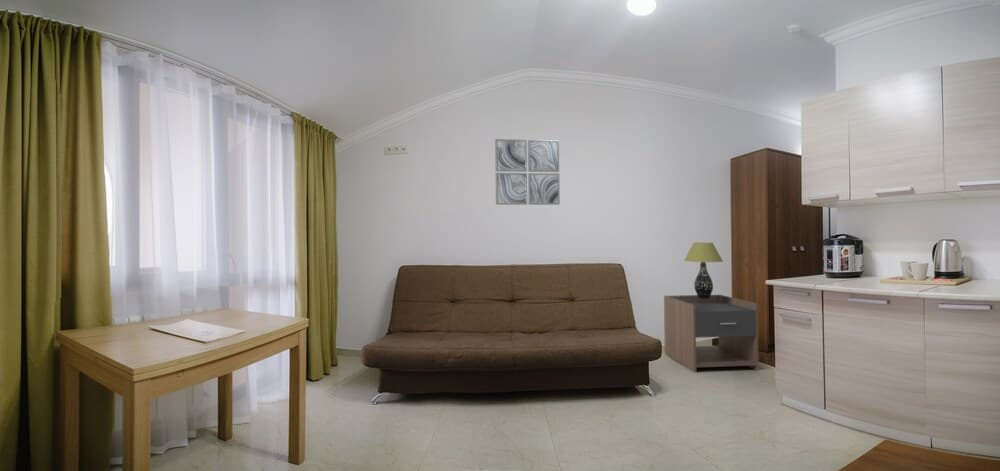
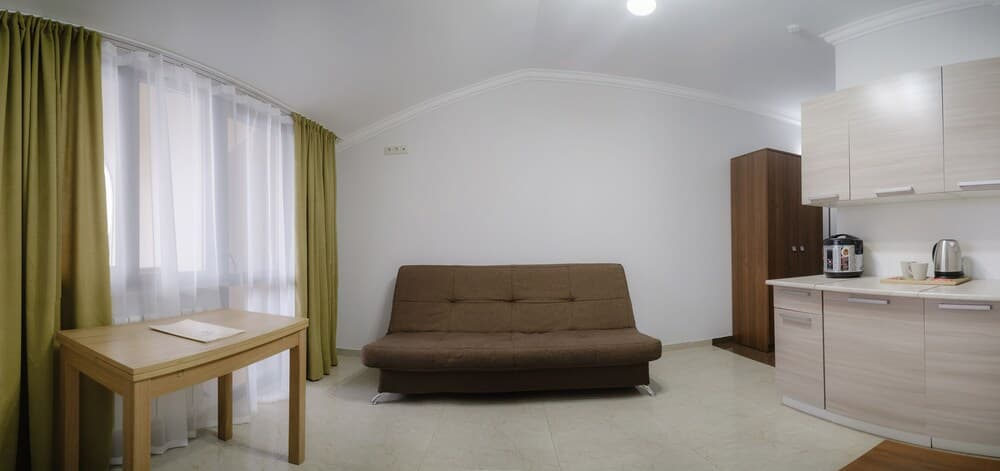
- nightstand (709, 331)
- wall art (528, 171)
- table lamp (703, 276)
